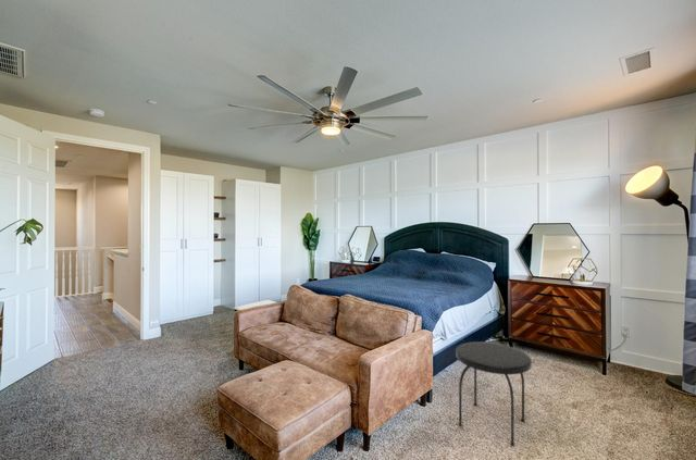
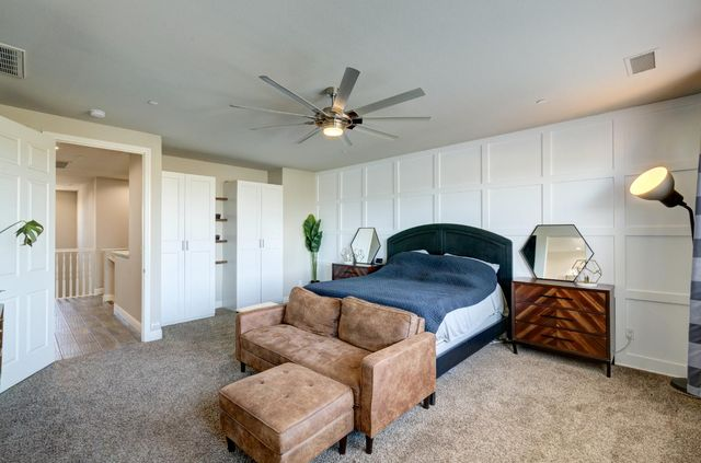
- side table (496, 373)
